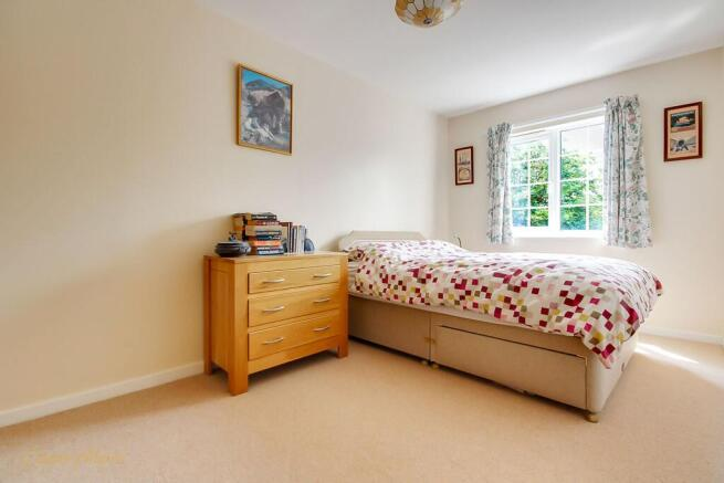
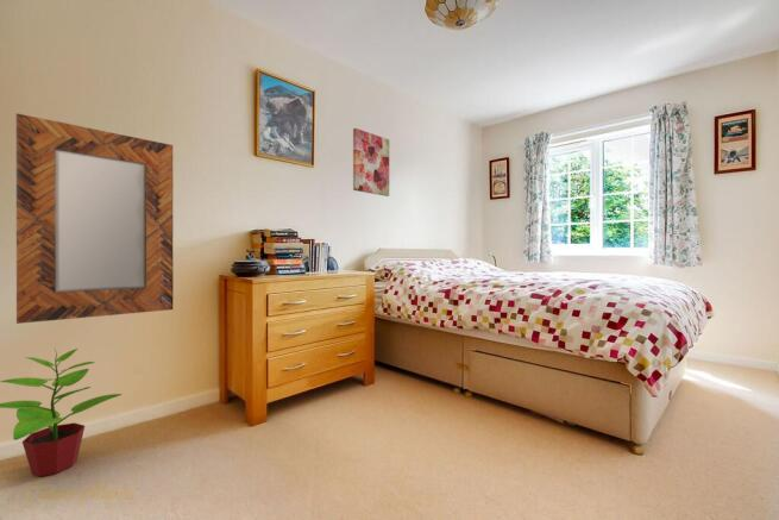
+ wall art (371, 163)
+ home mirror (103, 224)
+ potted plant (56, 402)
